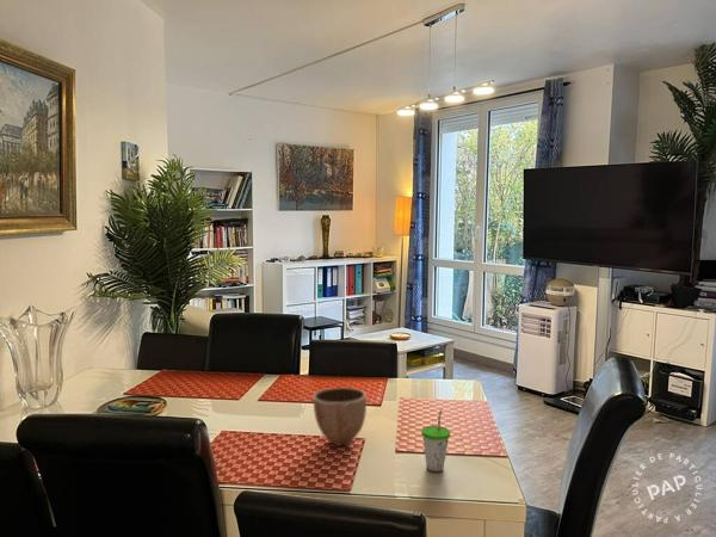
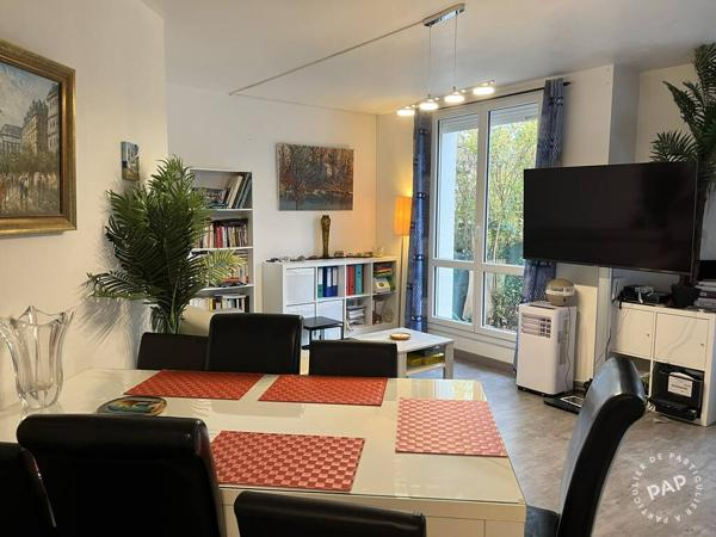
- decorative bowl (339, 418)
- cup (436, 440)
